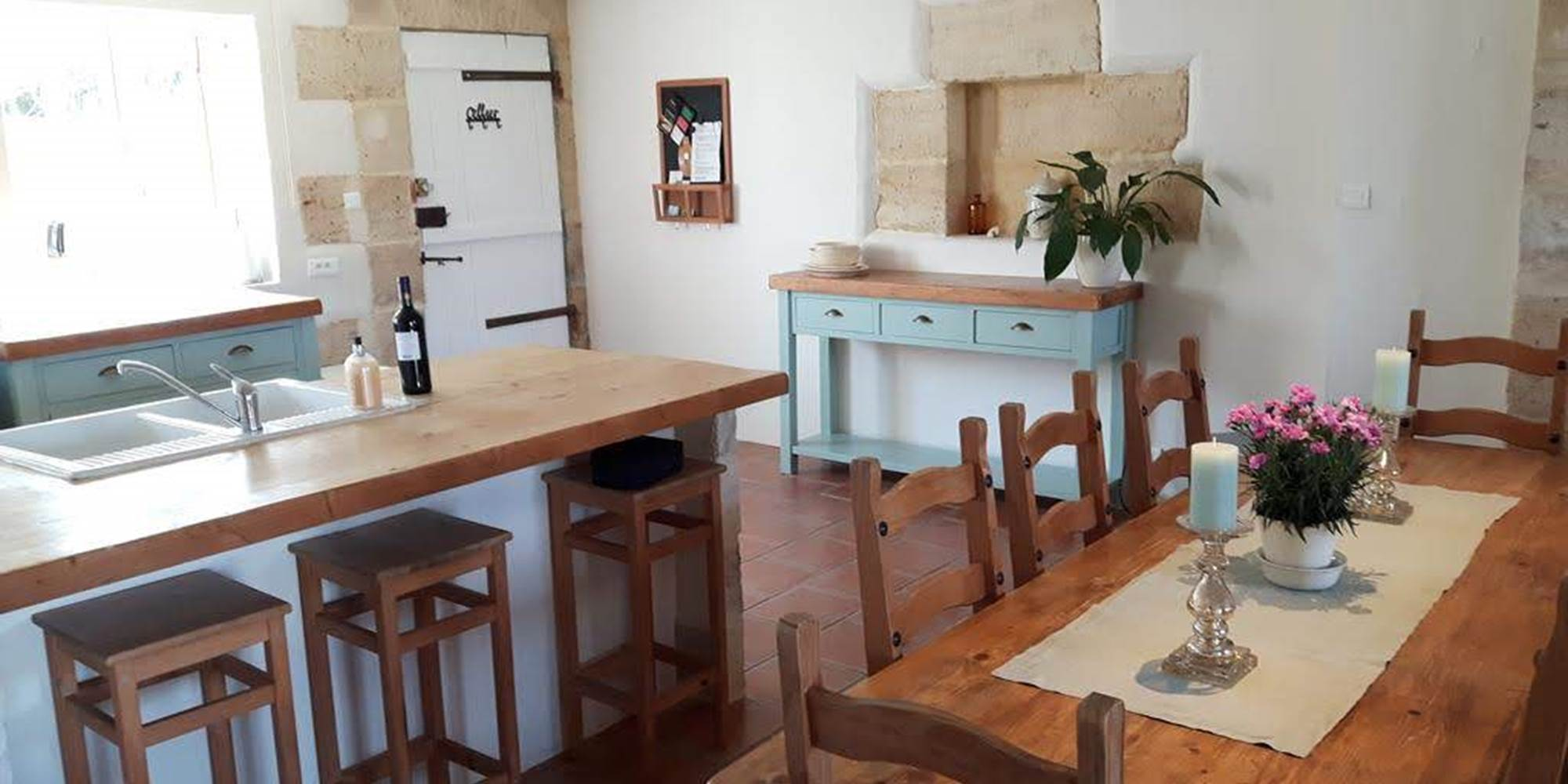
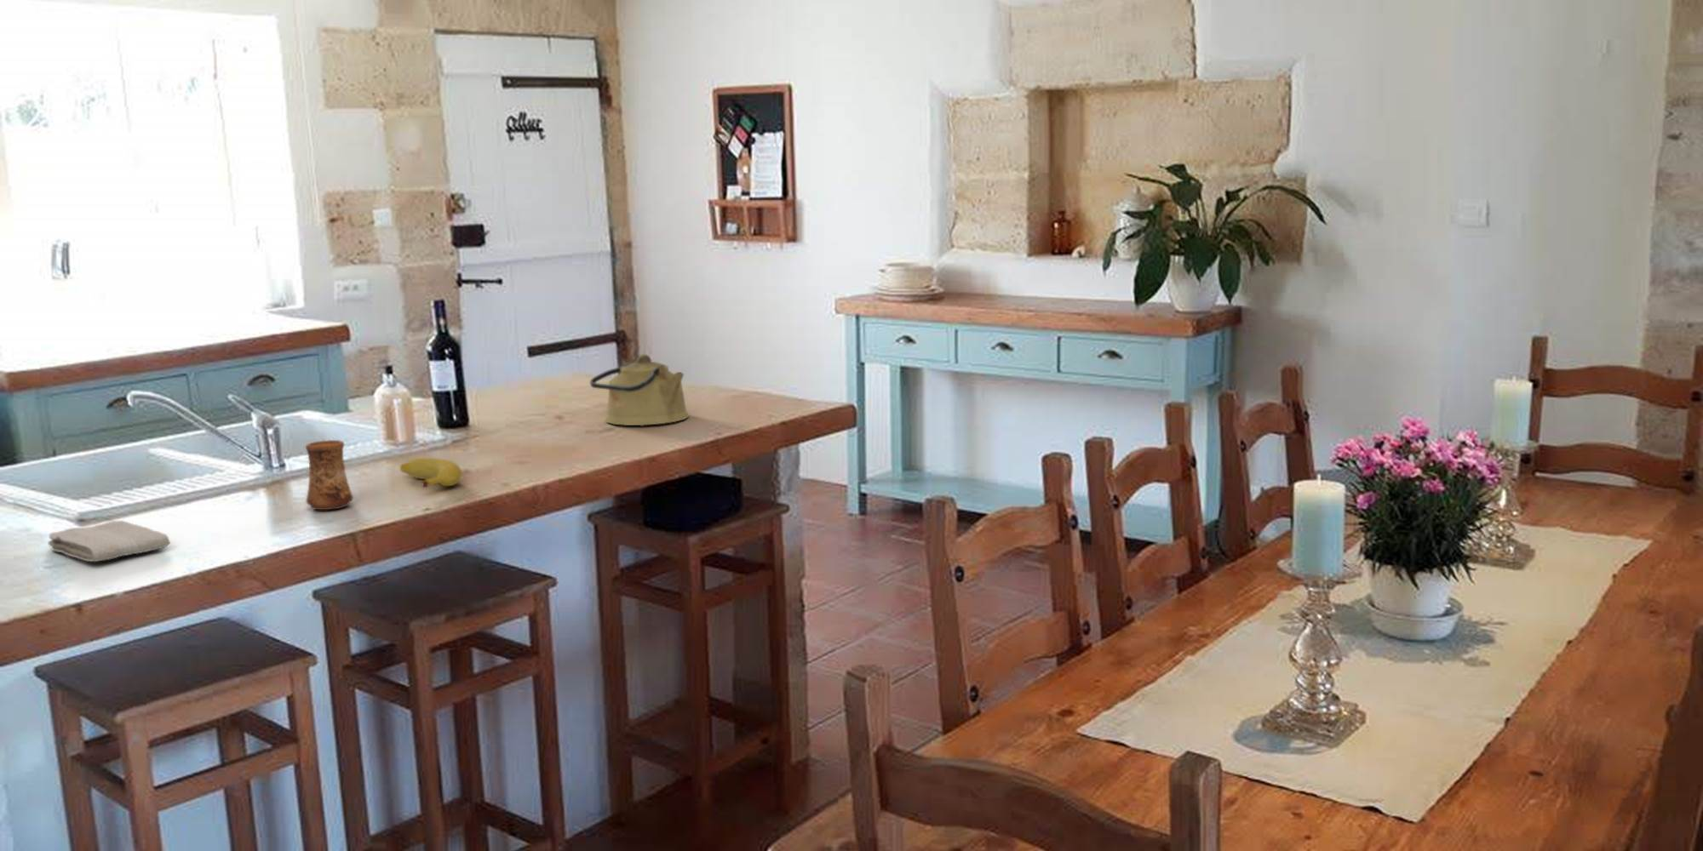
+ washcloth (106, 538)
+ kettle (649, 388)
+ cup (327, 474)
+ banana (426, 473)
